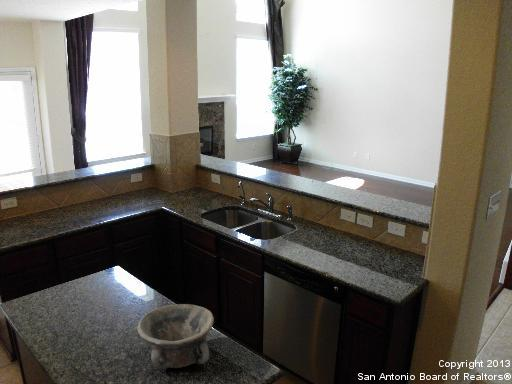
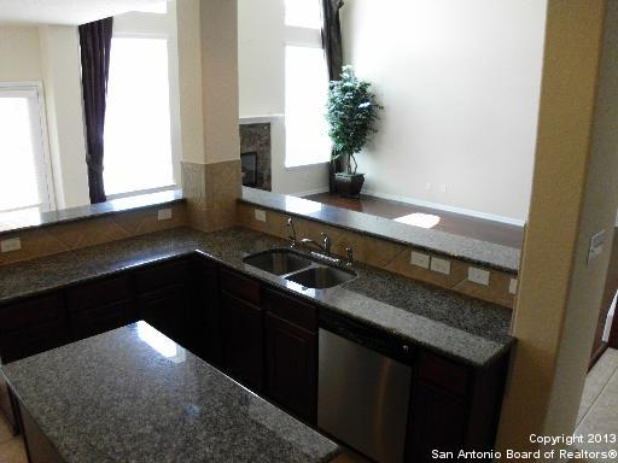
- bowl (176, 338)
